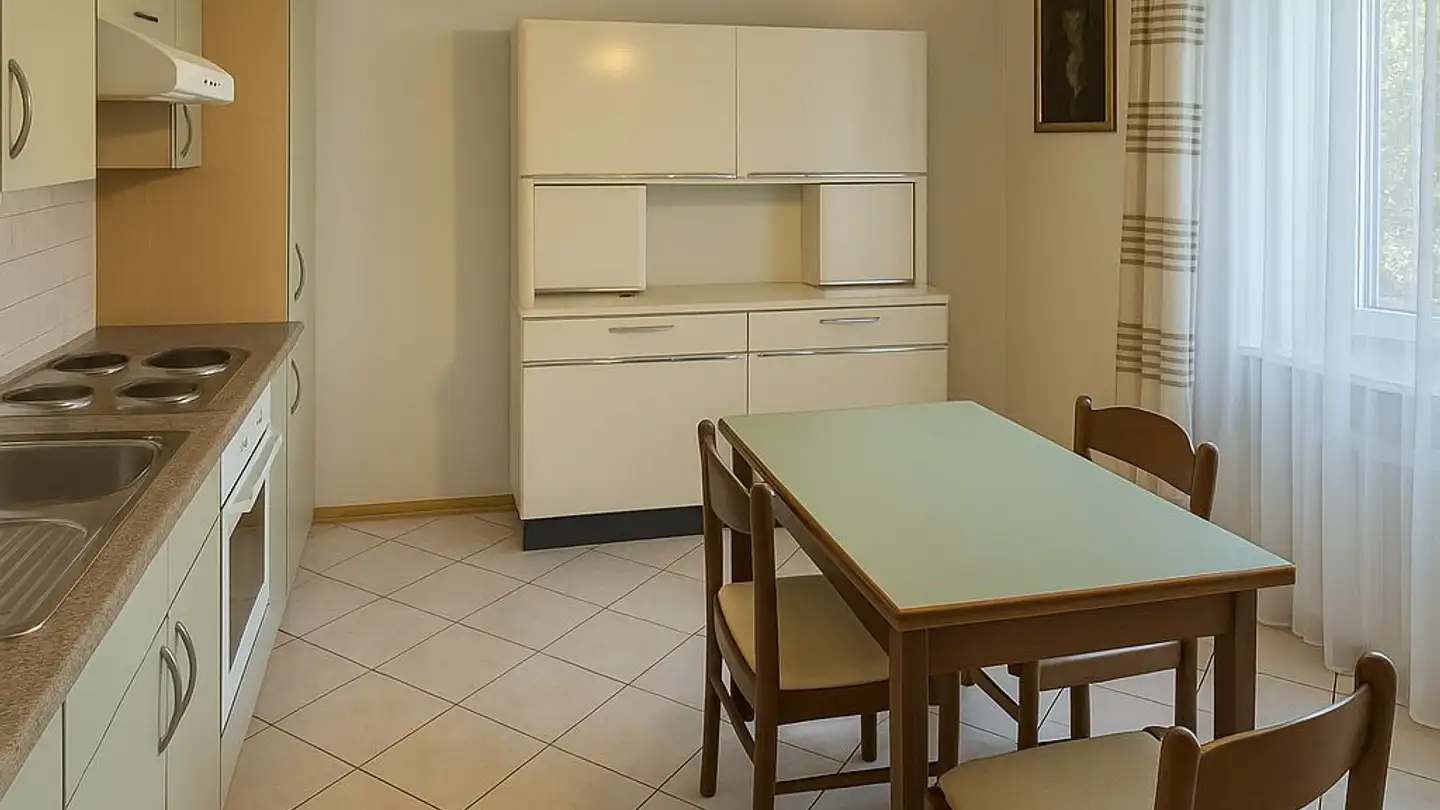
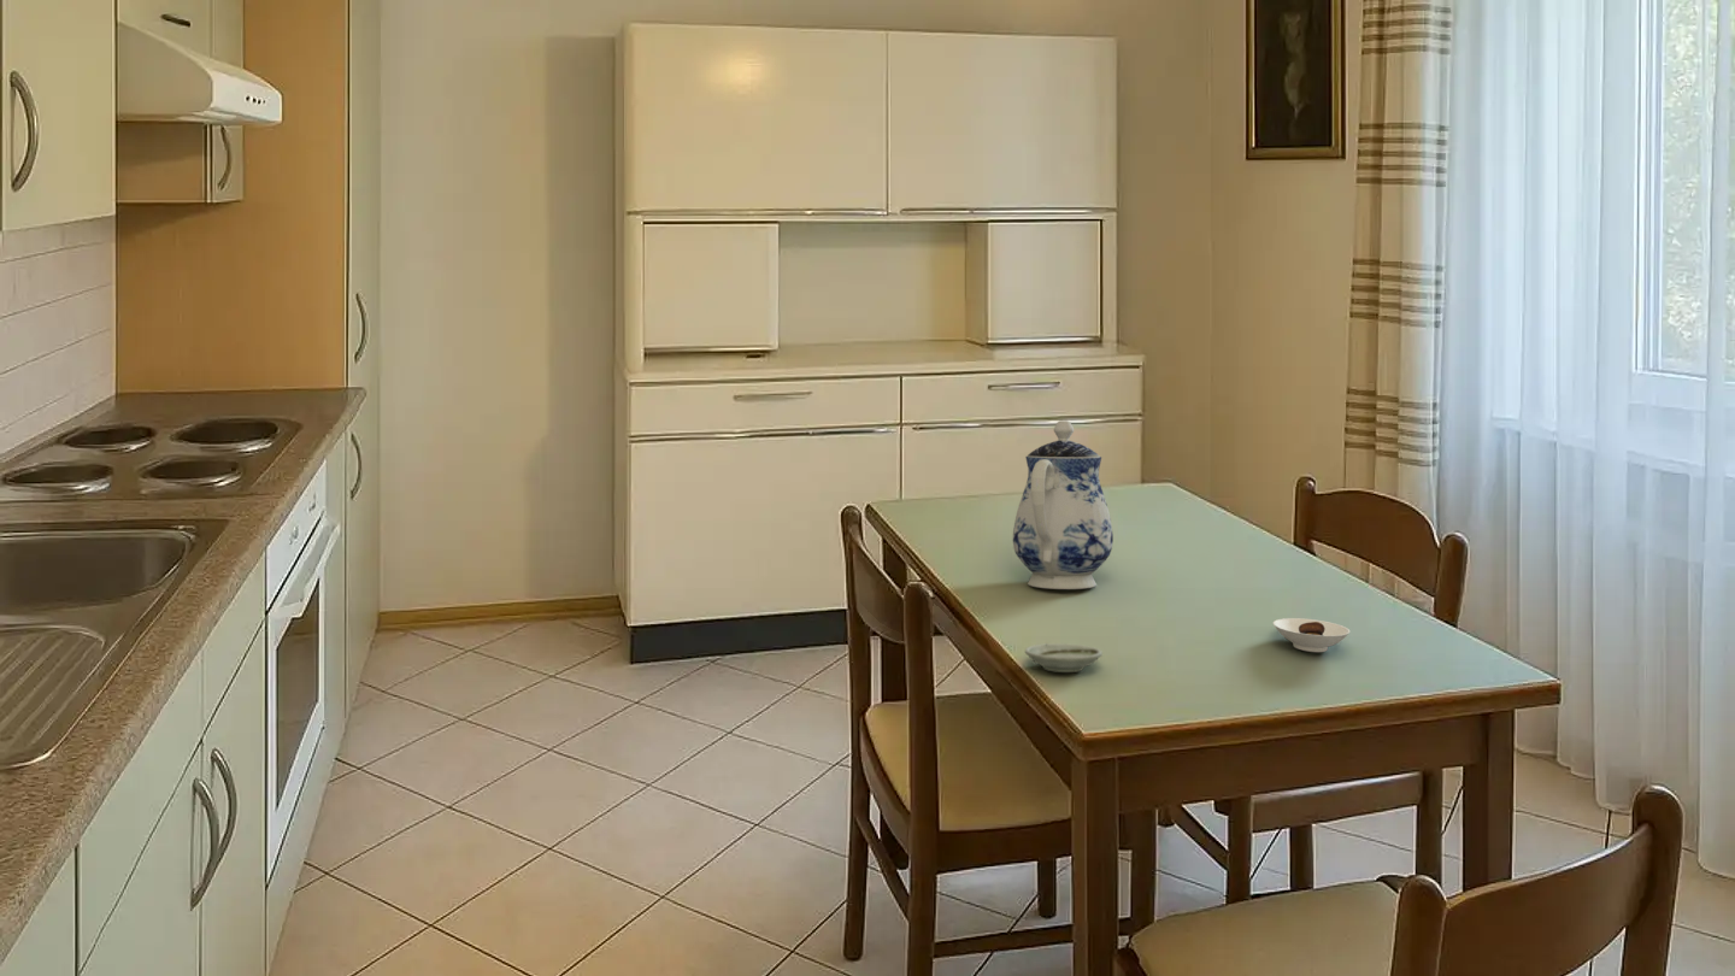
+ saucer (1310, 634)
+ saucer (1063, 659)
+ teapot (1063, 502)
